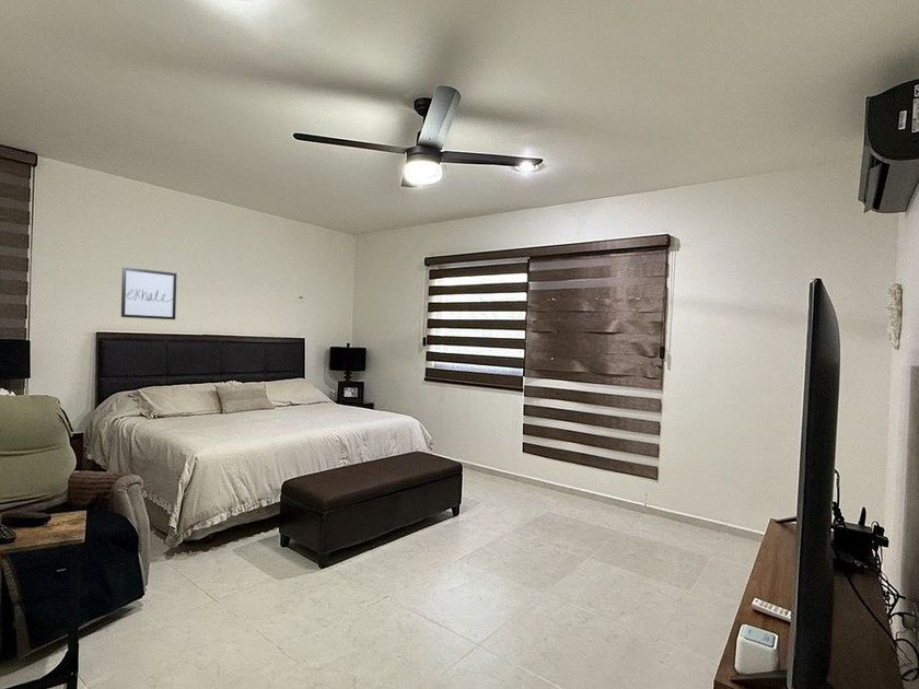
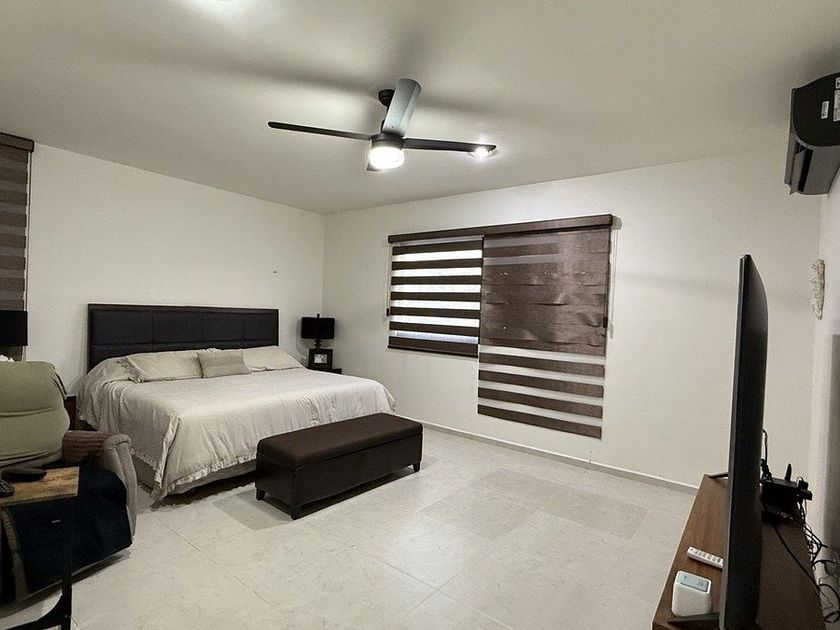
- wall art (150, 294)
